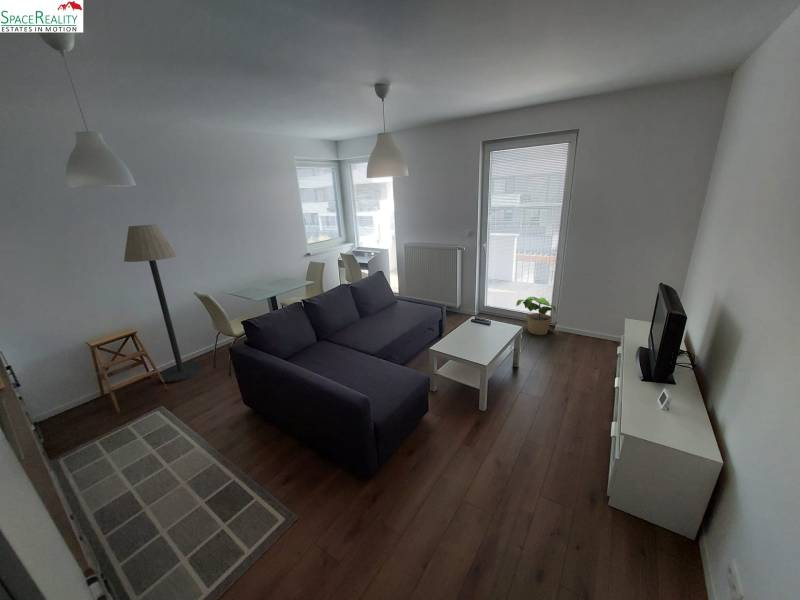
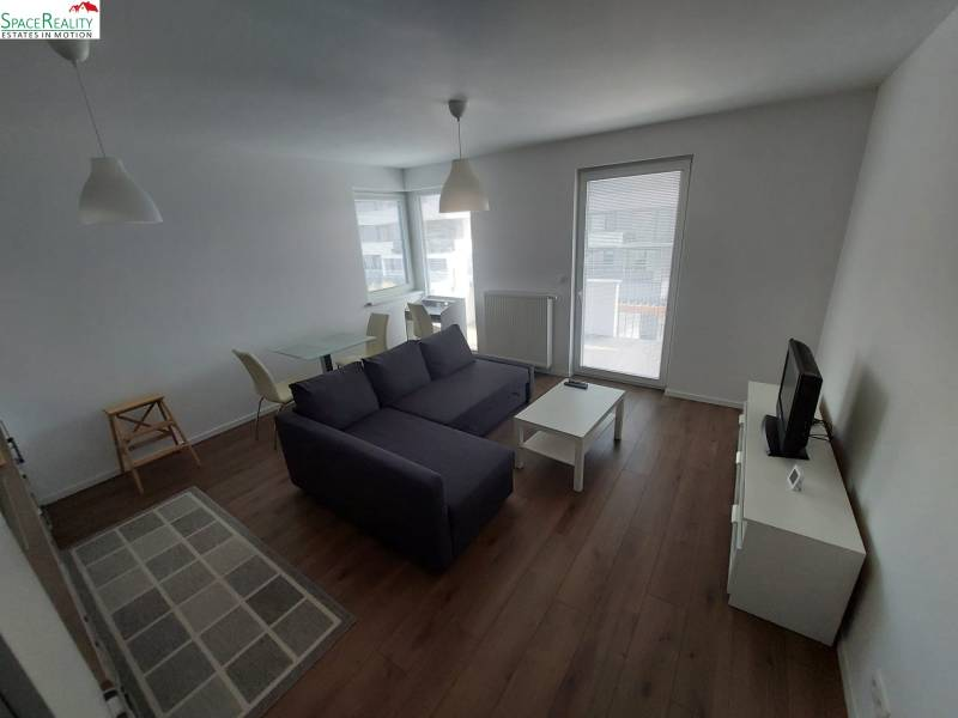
- potted plant (532, 314)
- floor lamp (163, 304)
